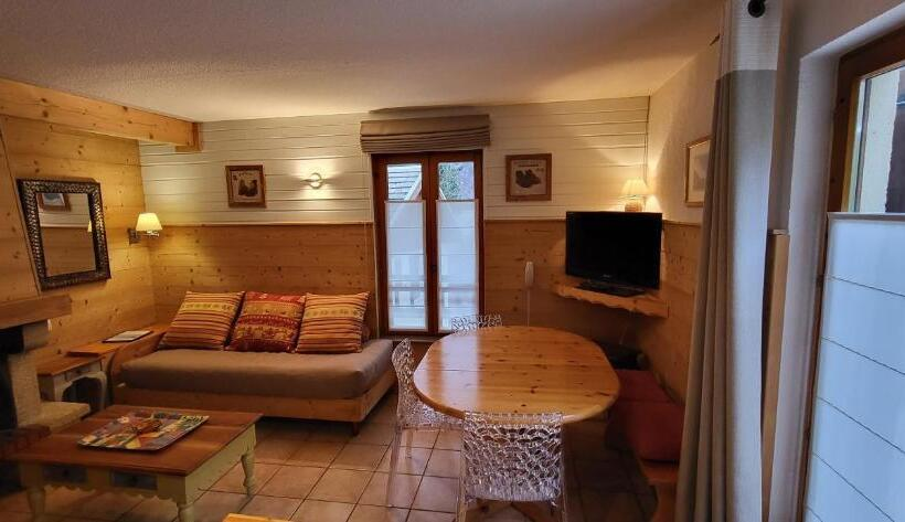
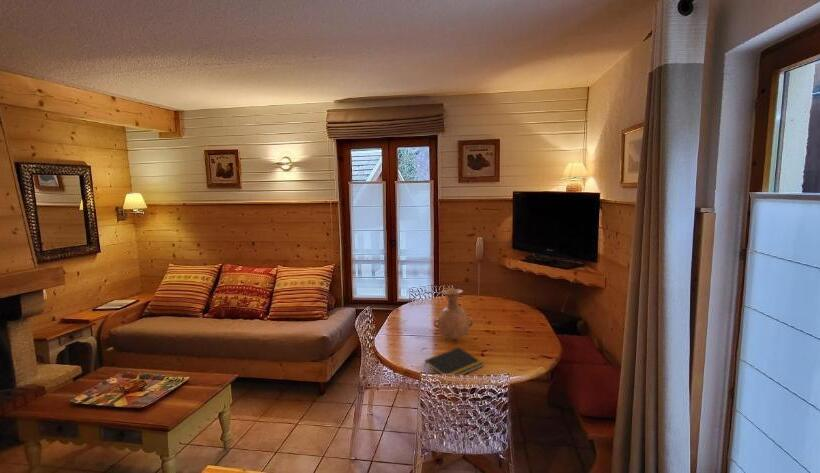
+ vase (453, 314)
+ notepad (454, 362)
